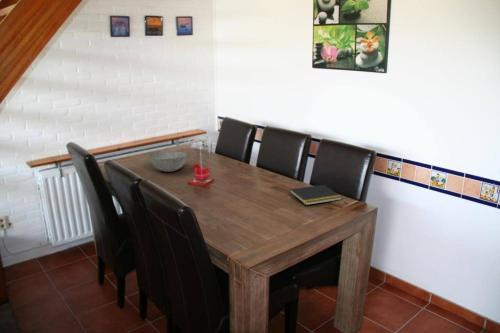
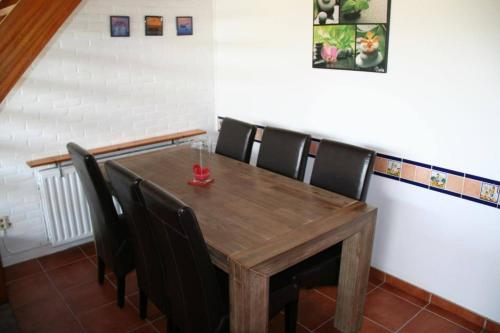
- notepad (315, 194)
- bowl (168, 162)
